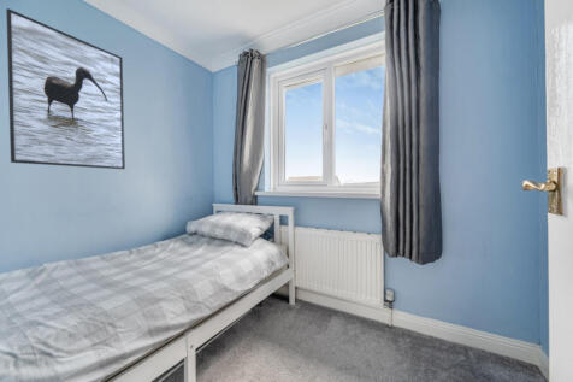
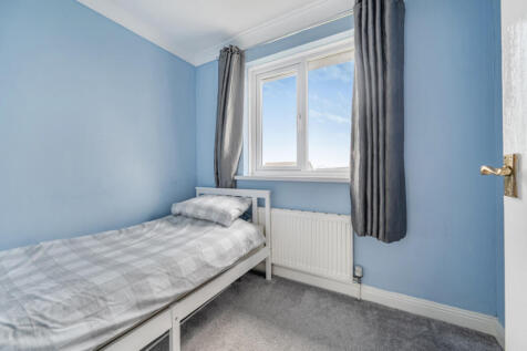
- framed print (75, 101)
